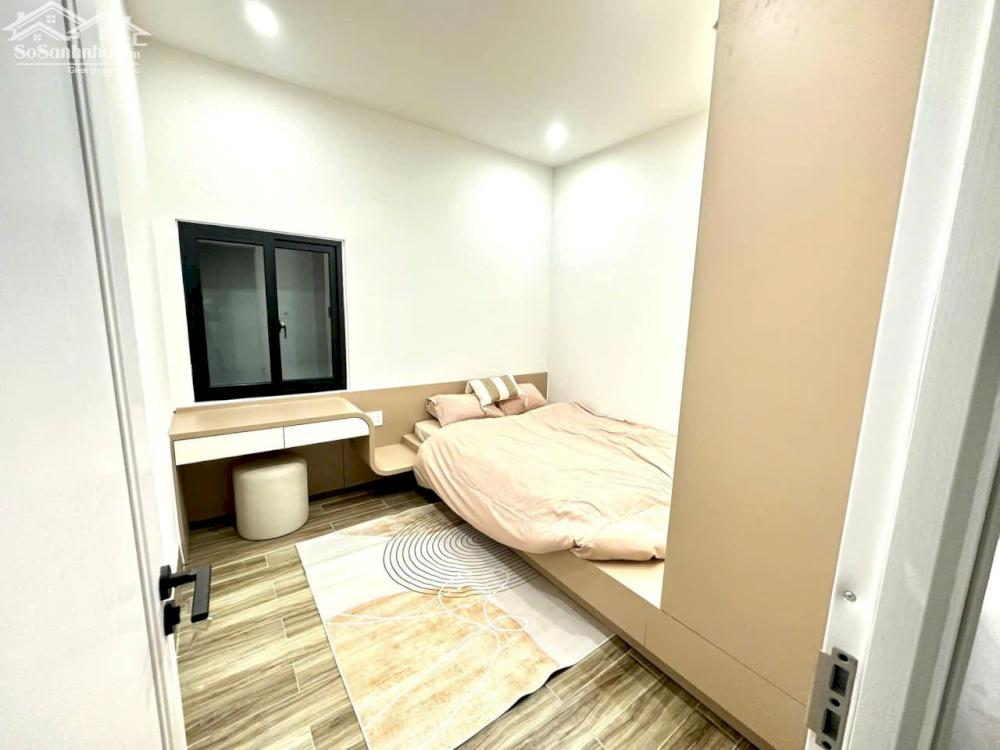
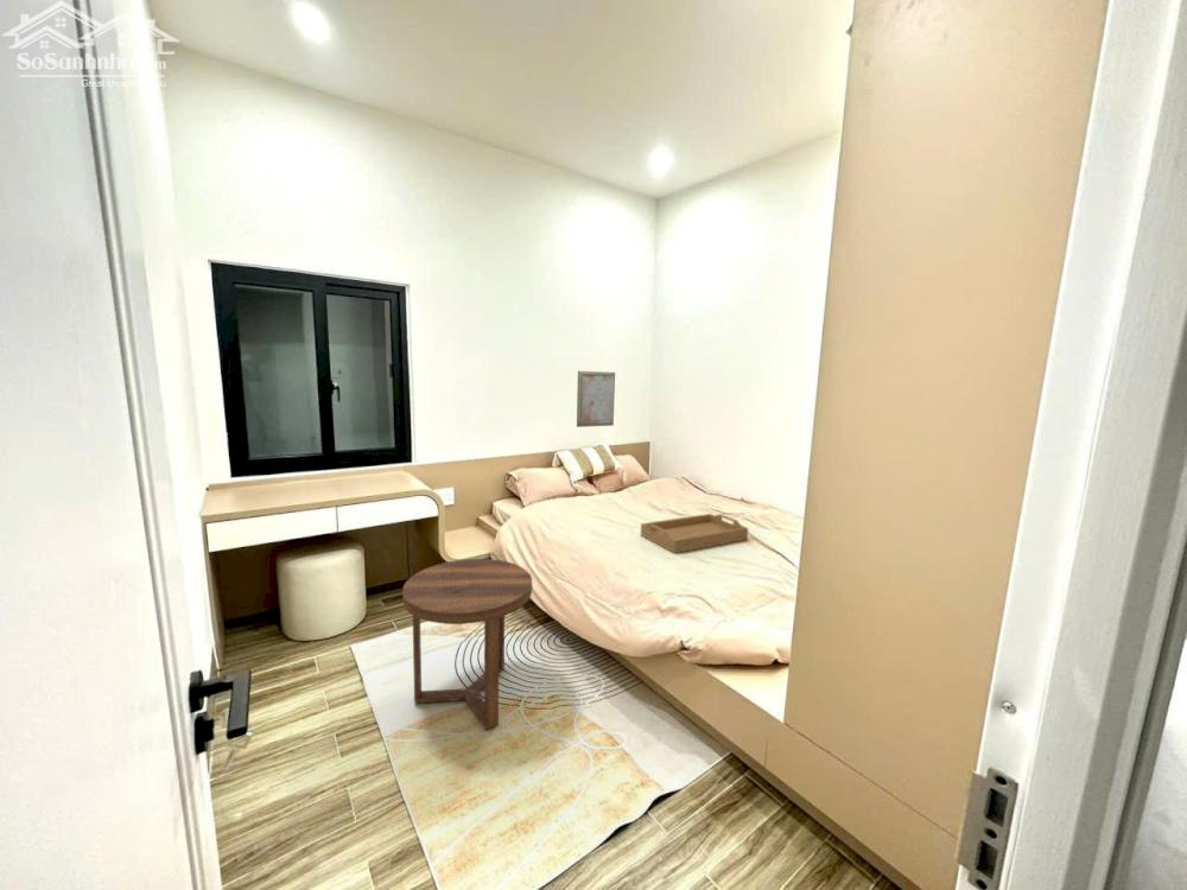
+ serving tray (693, 529)
+ wall art (596, 399)
+ side table (484, 640)
